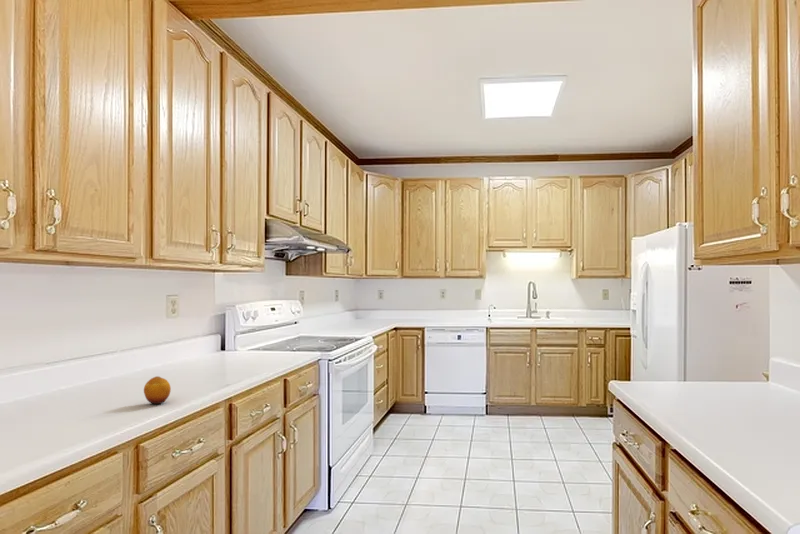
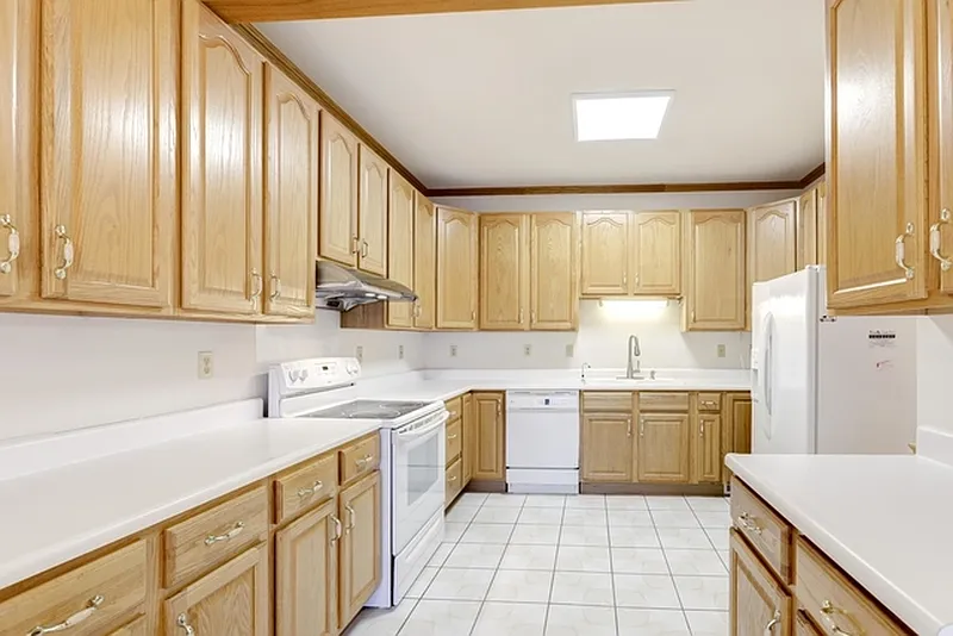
- fruit (157, 389)
